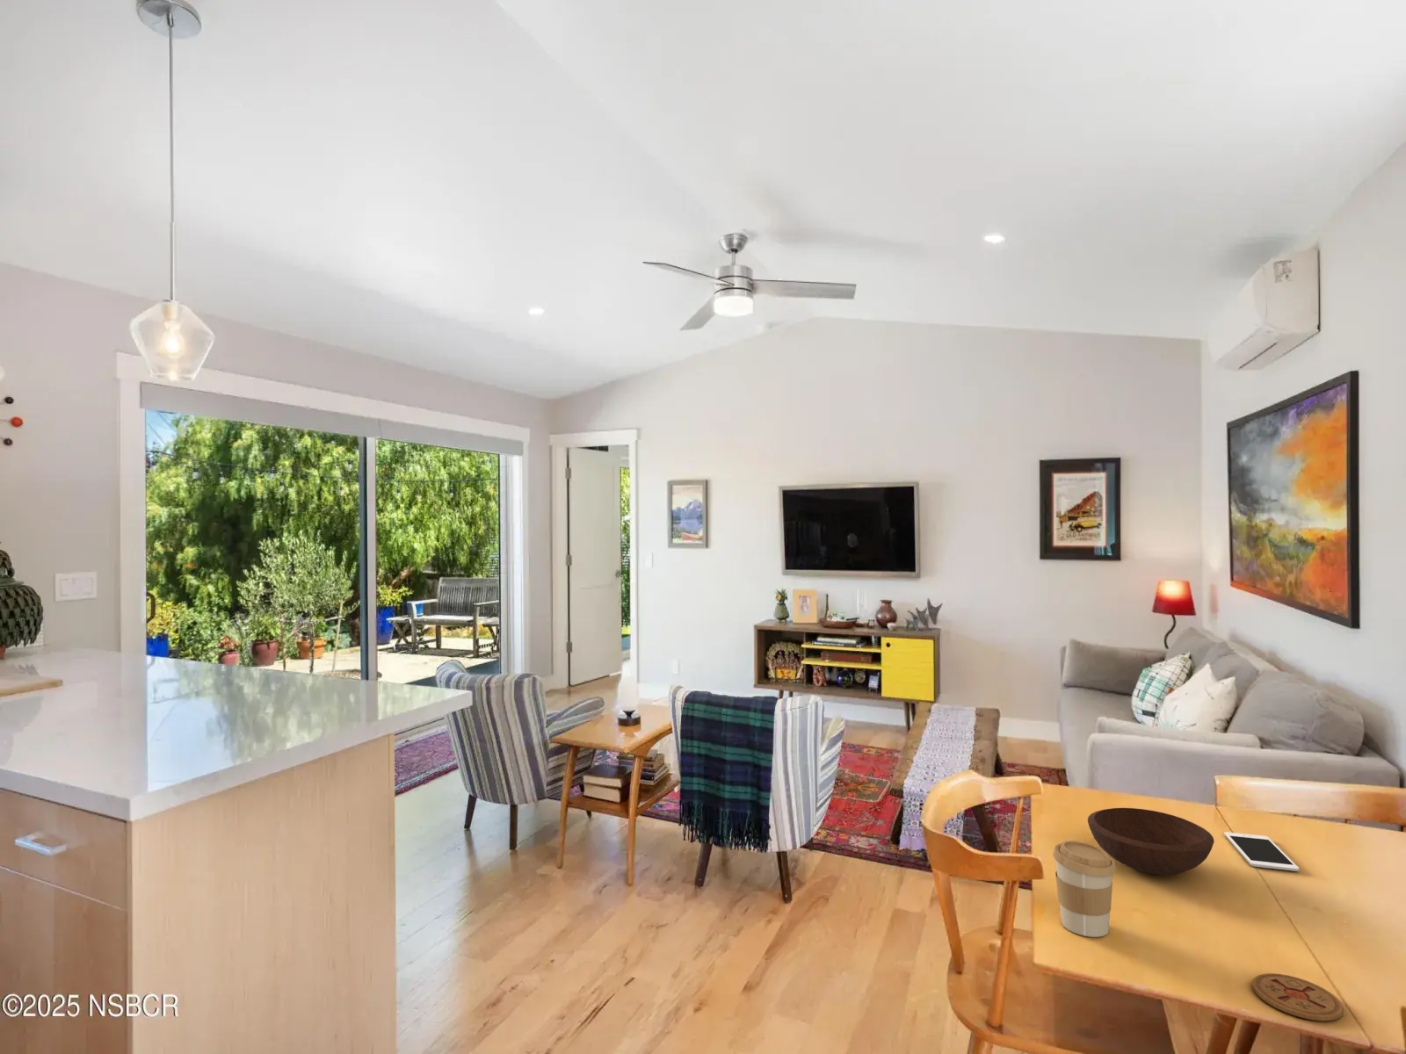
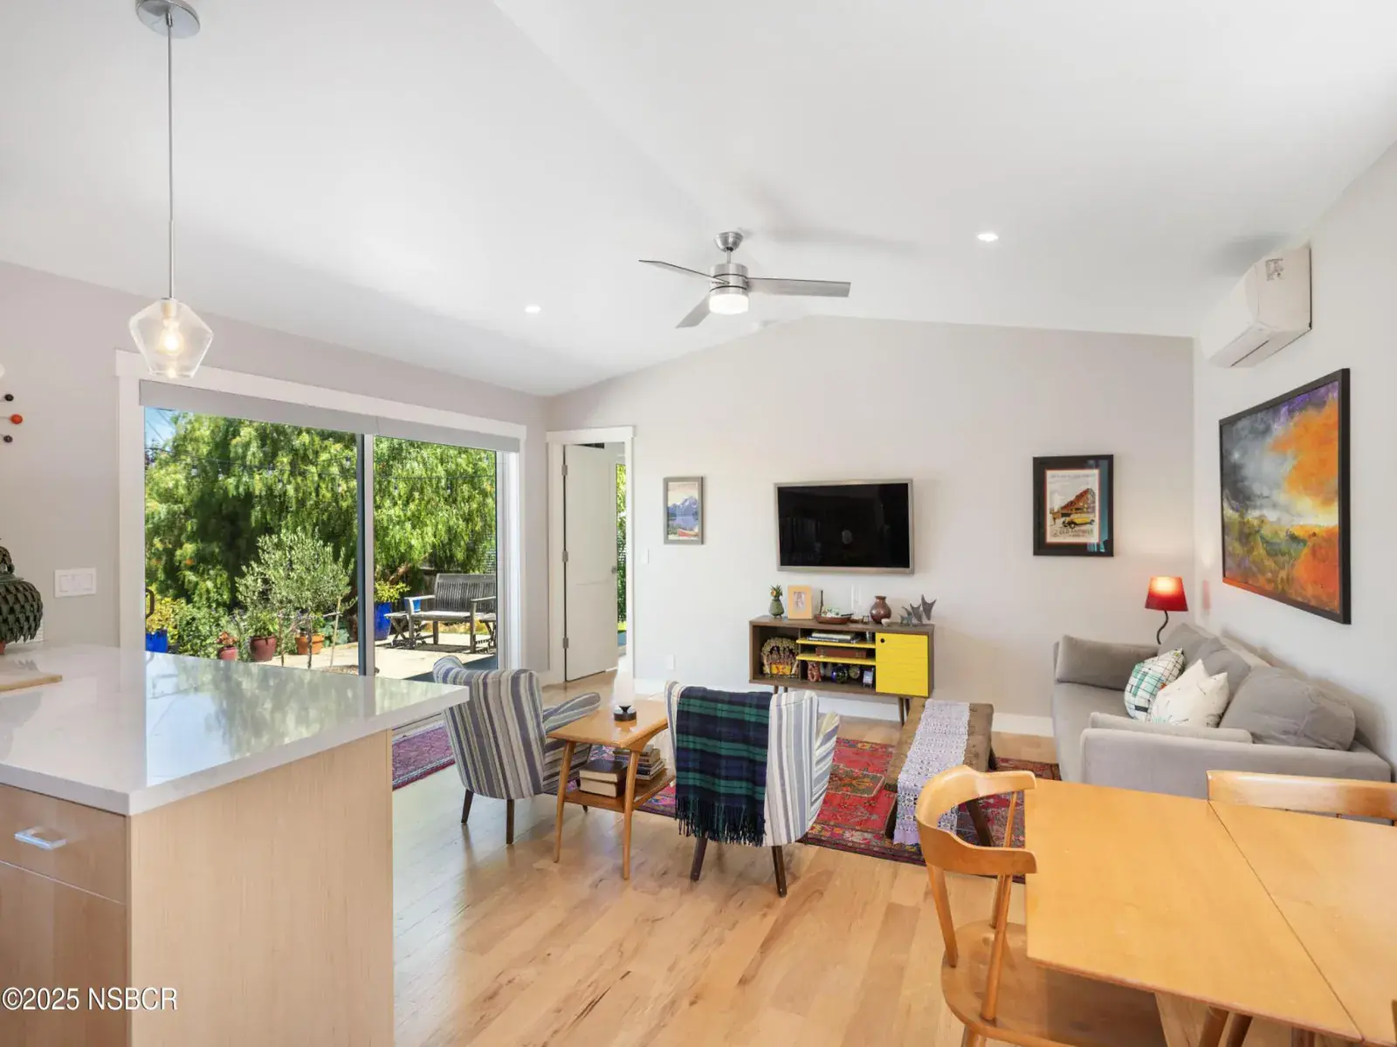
- coaster (1296, 996)
- bowl (1148, 846)
- coffee cup (1084, 886)
- cell phone (1259, 850)
